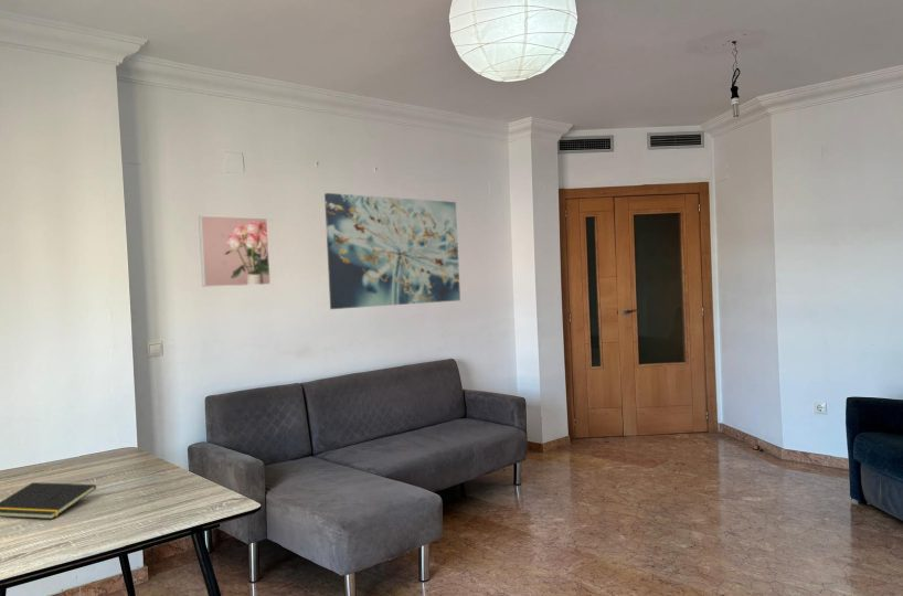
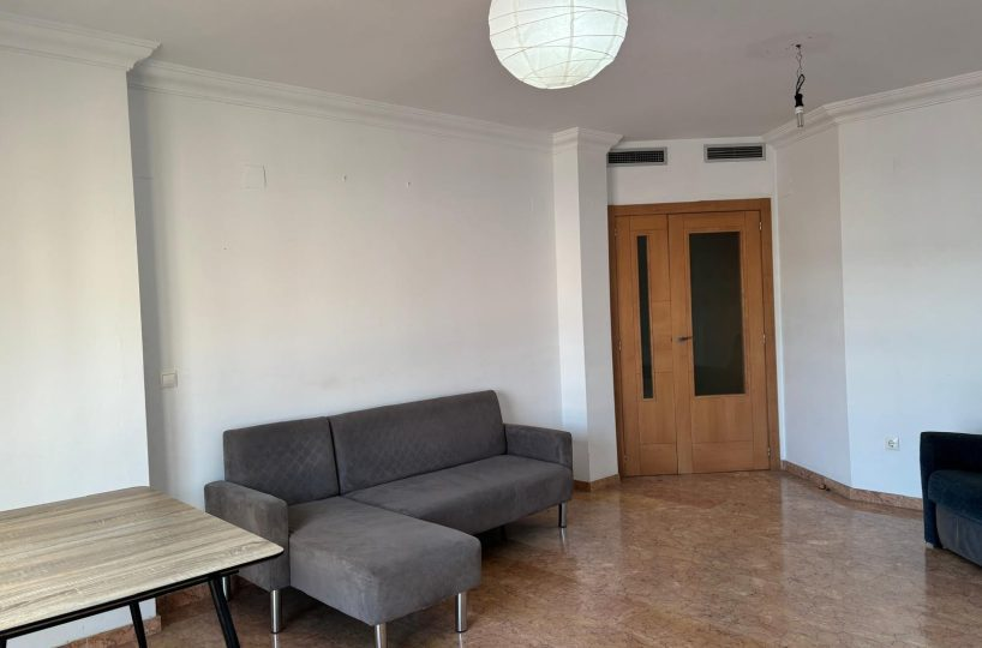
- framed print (235, 251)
- wall art (397, 251)
- notepad (42, 499)
